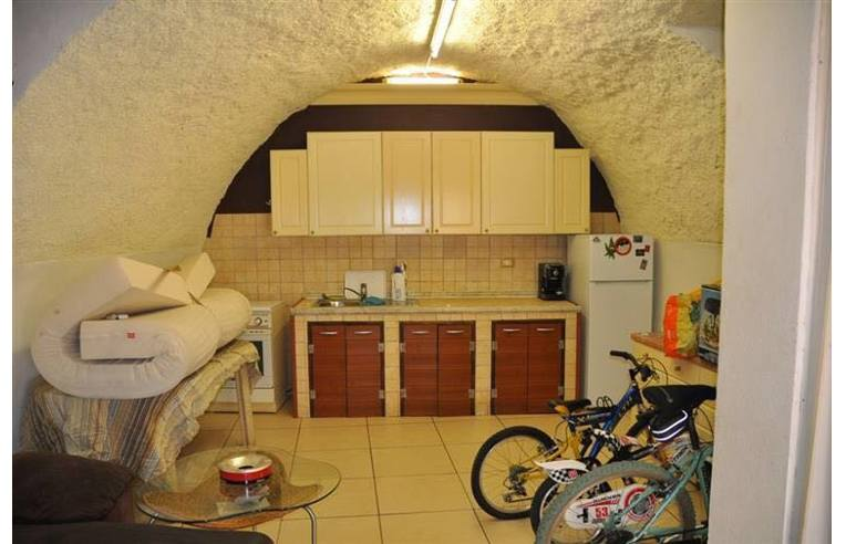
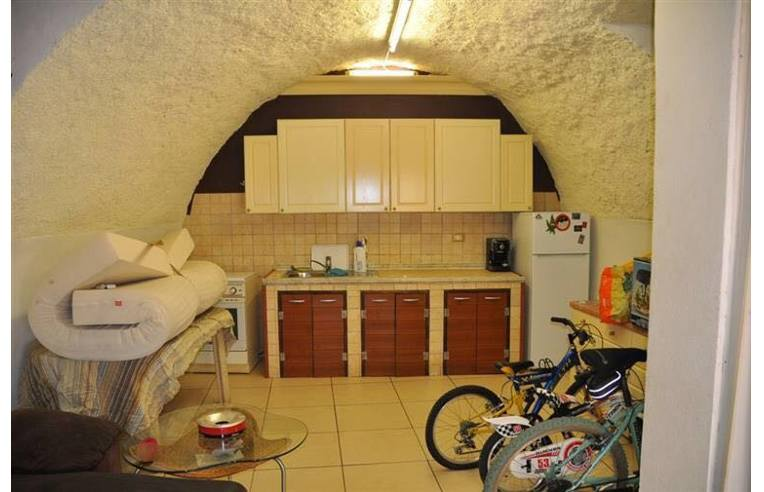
+ apple (148, 450)
